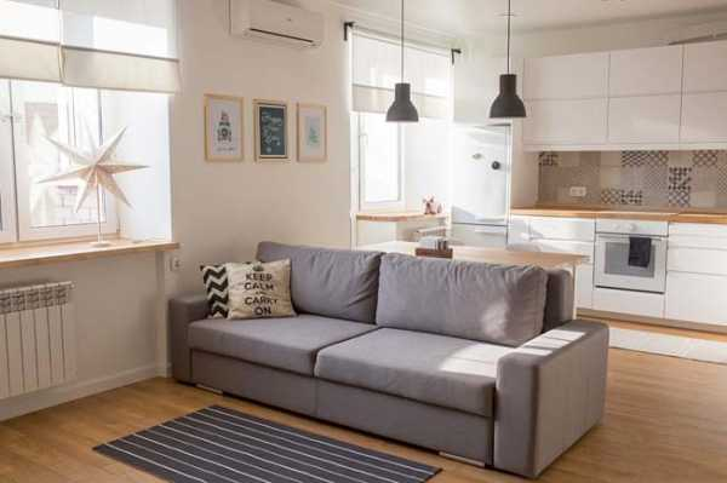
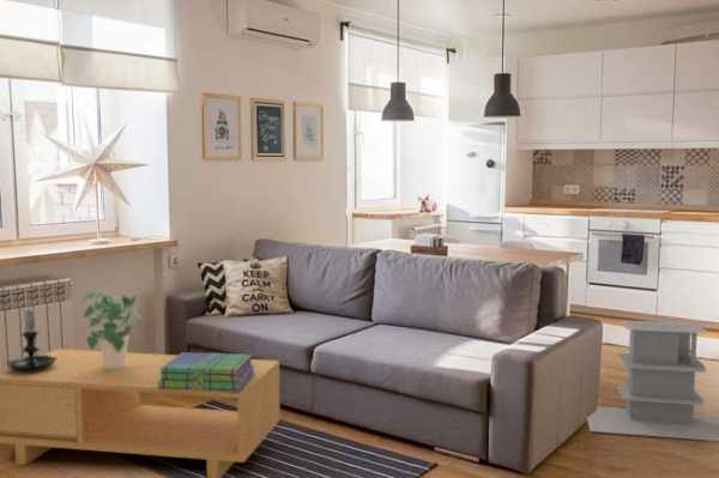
+ coffee table (140, 409)
+ side table (660, 371)
+ potted plant (109, 328)
+ stack of books (207, 370)
+ candle holder (31, 335)
